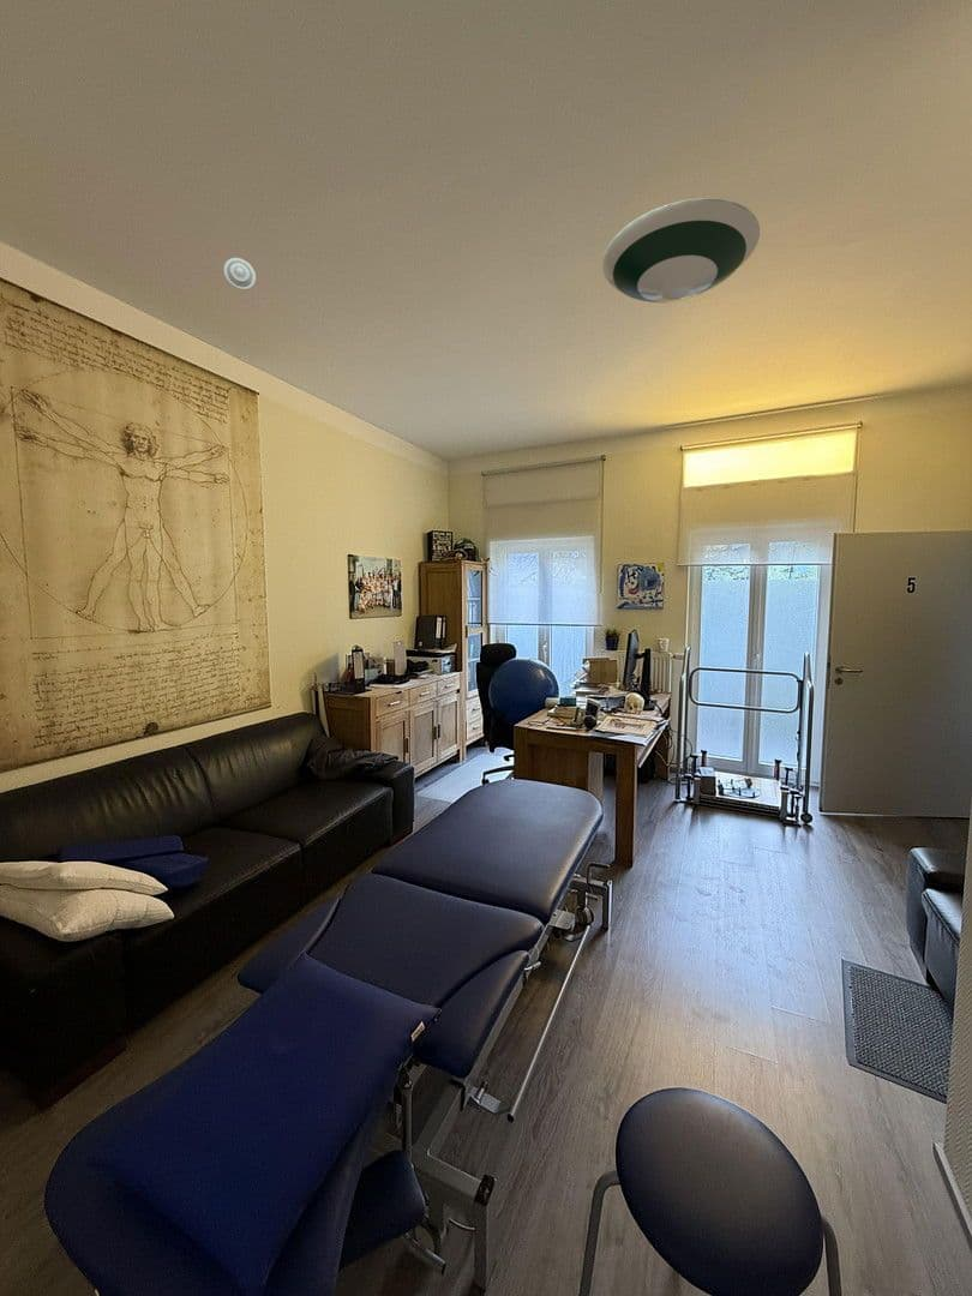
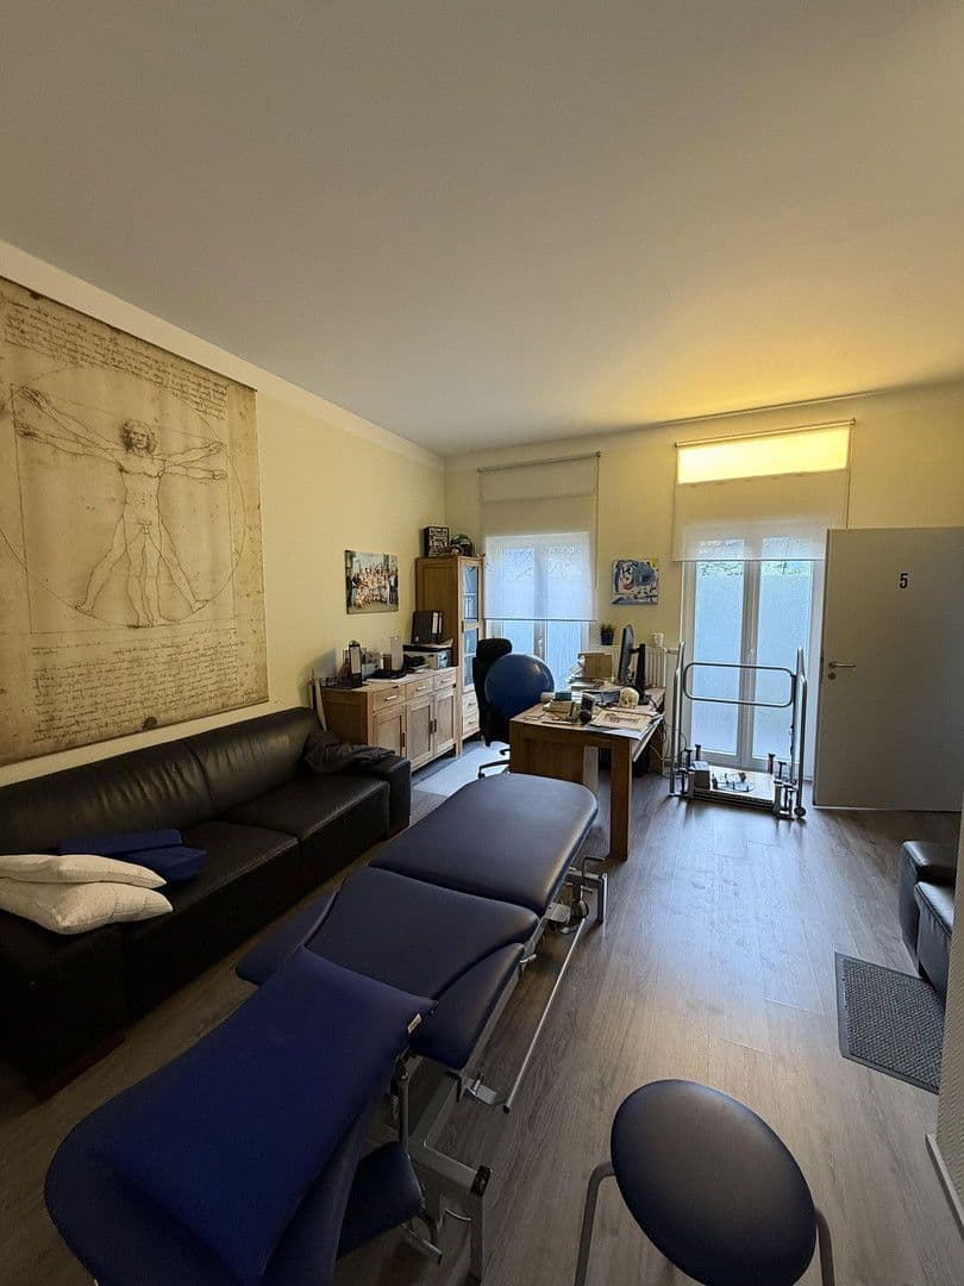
- smoke detector (239, 272)
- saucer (676, 274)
